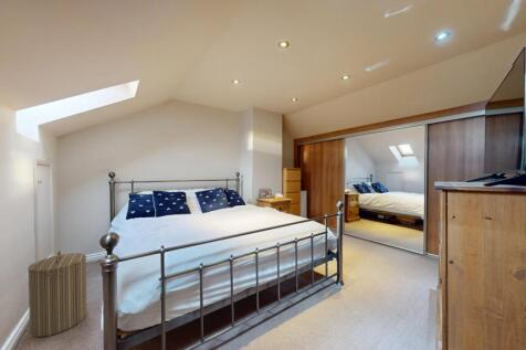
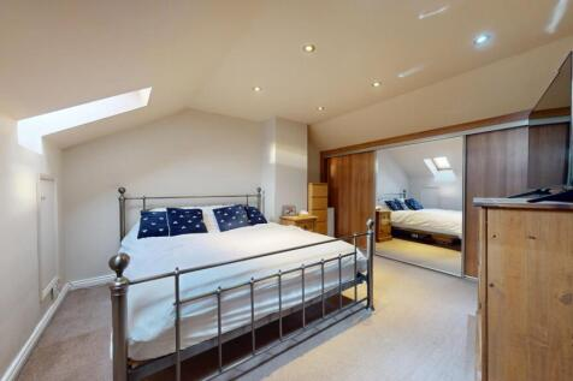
- laundry hamper (59, 286)
